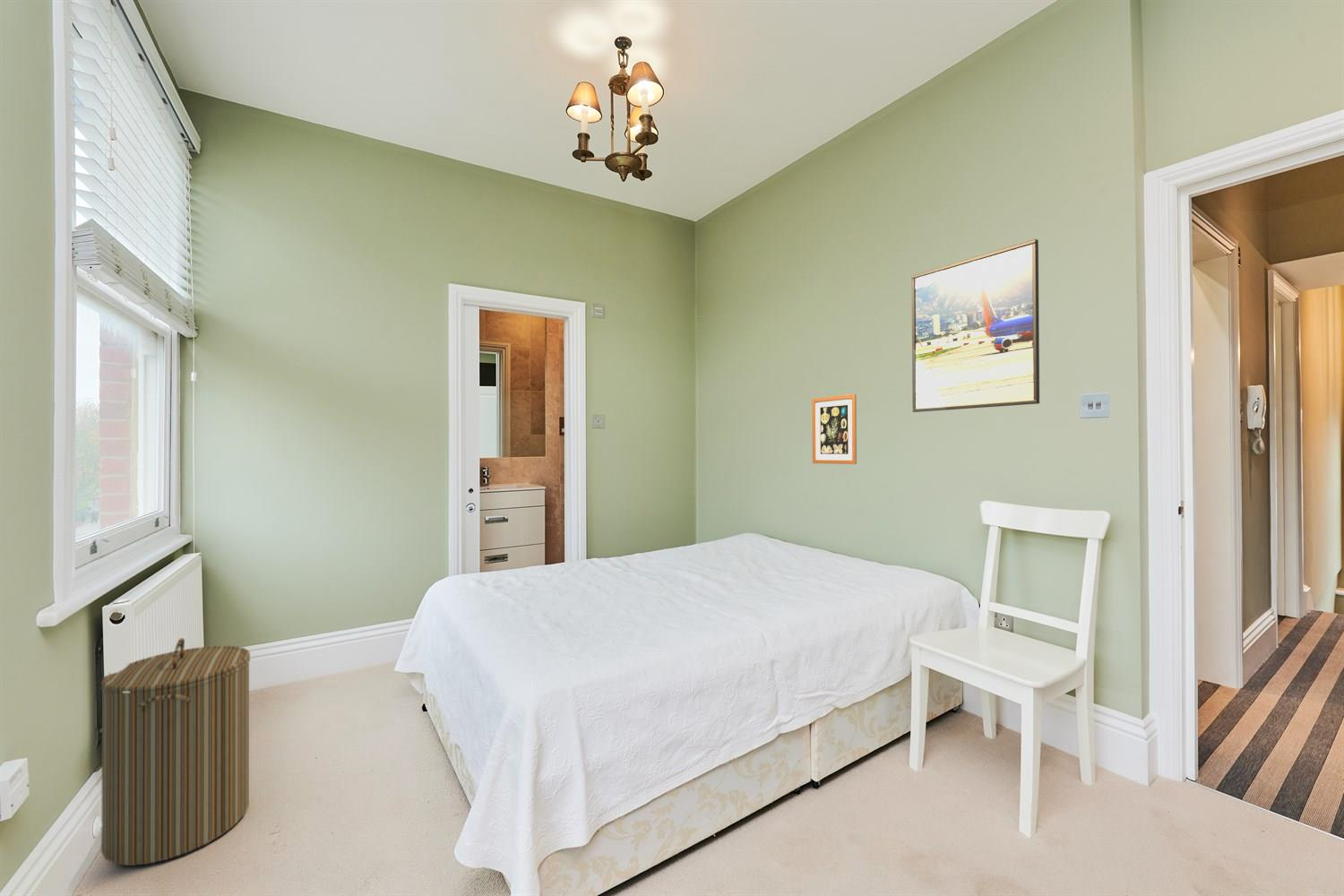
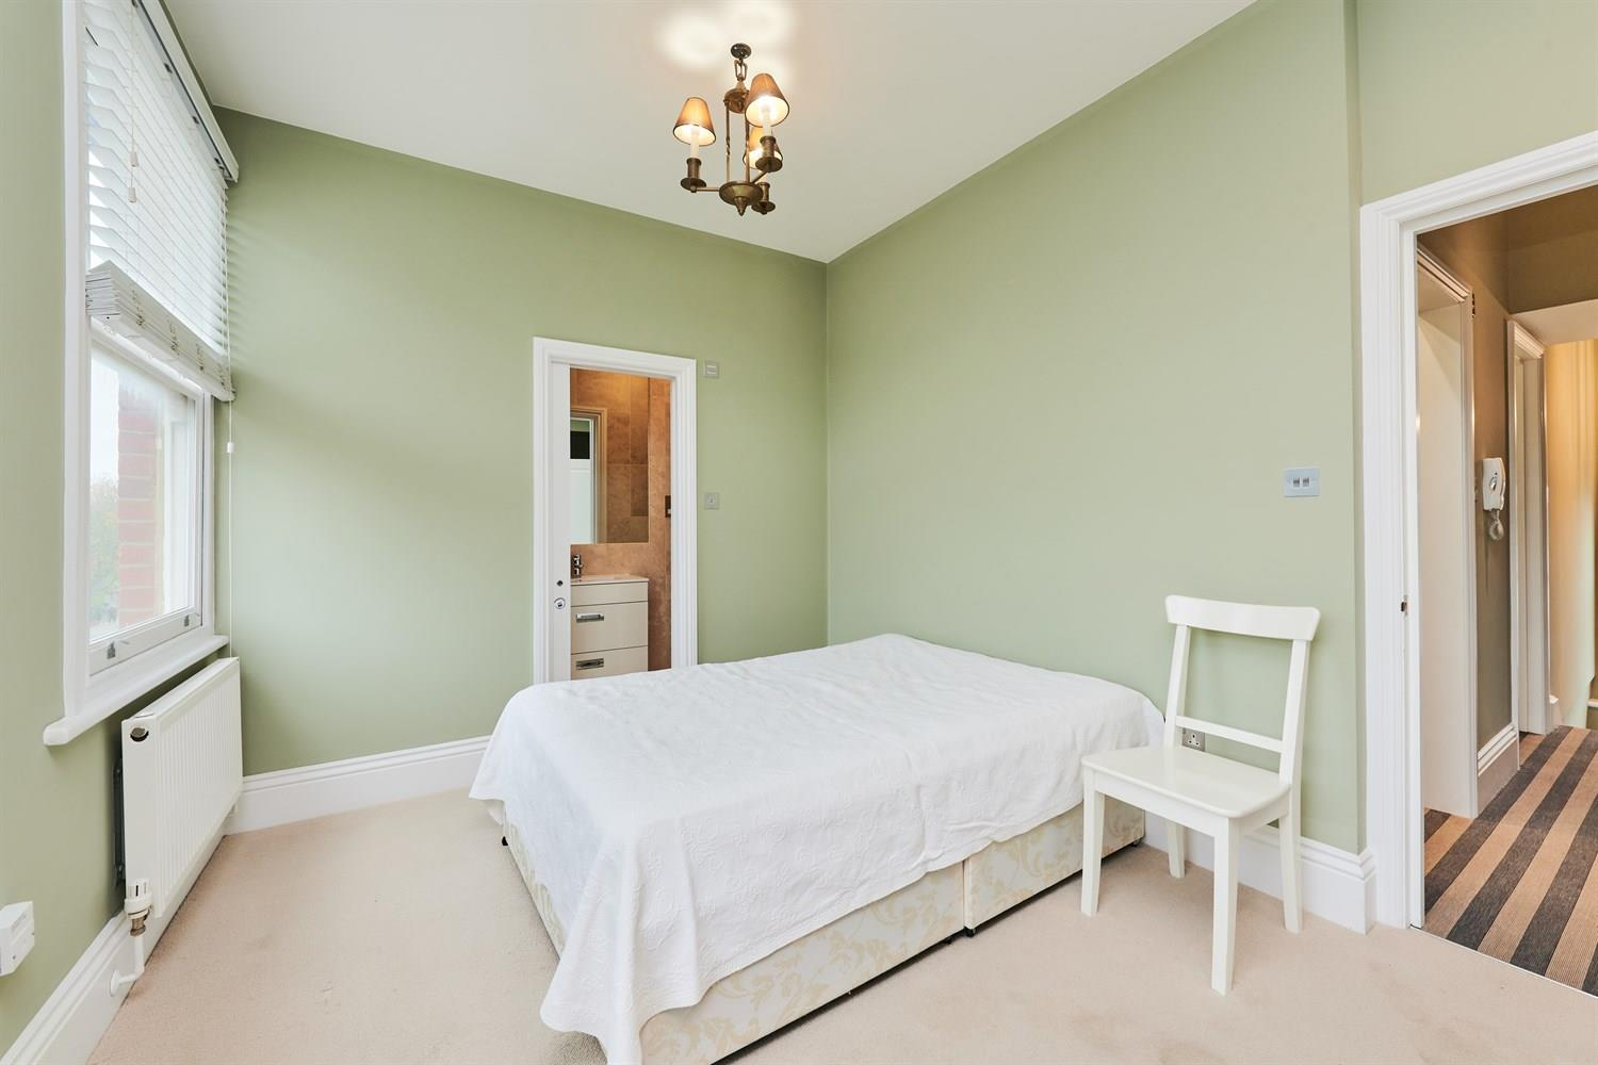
- wall art (833, 430)
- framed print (969, 333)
- laundry hamper (180, 732)
